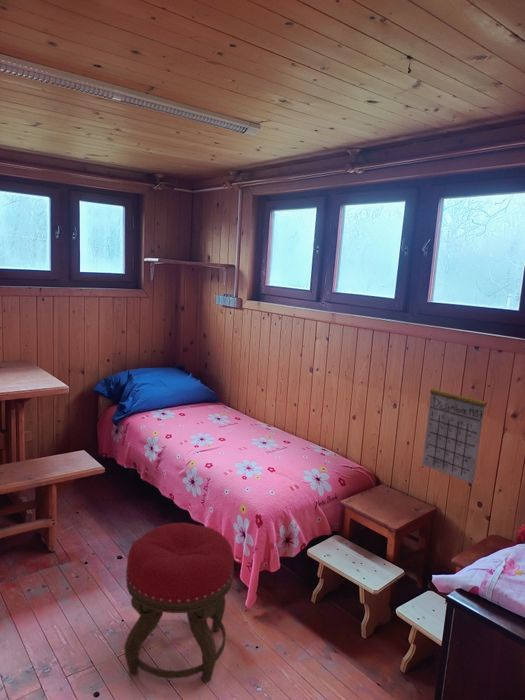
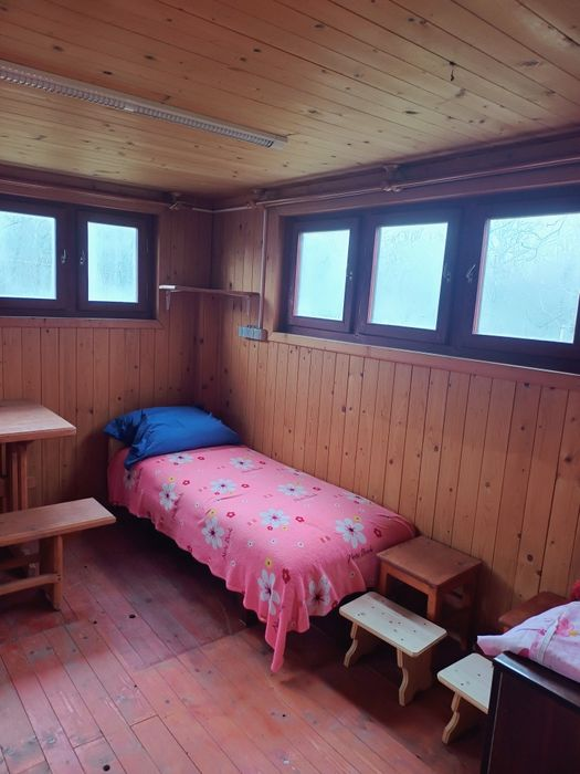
- stool (179, 597)
- calendar (453, 425)
